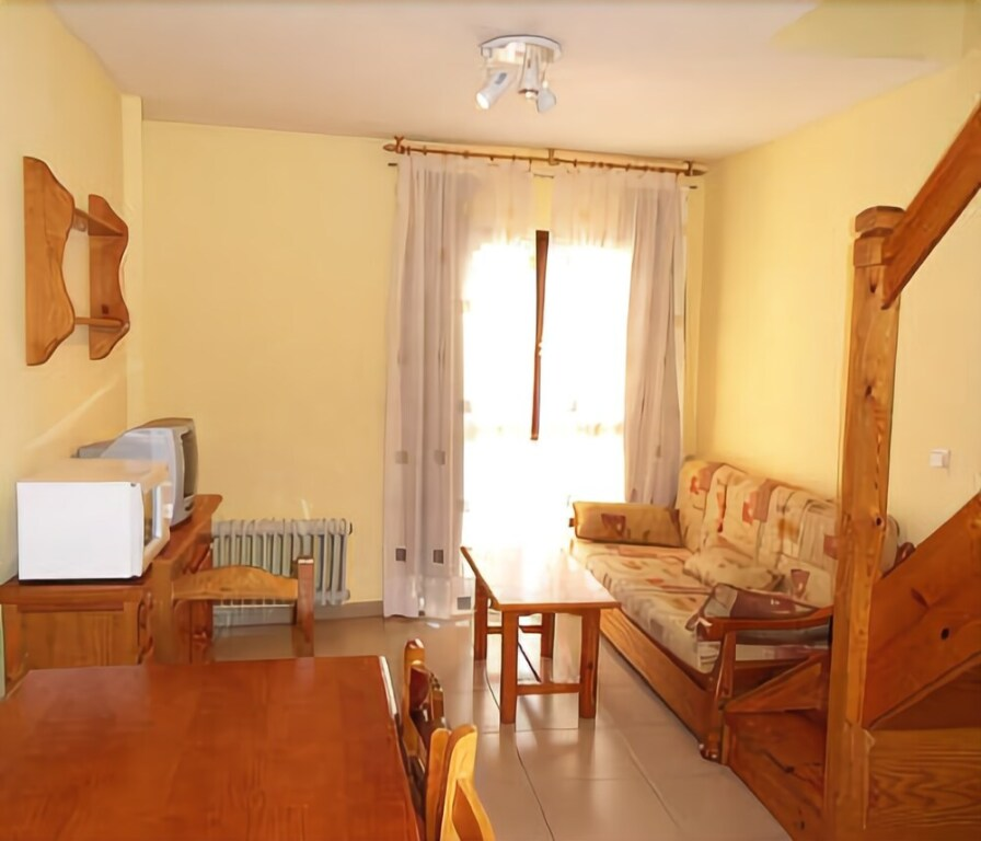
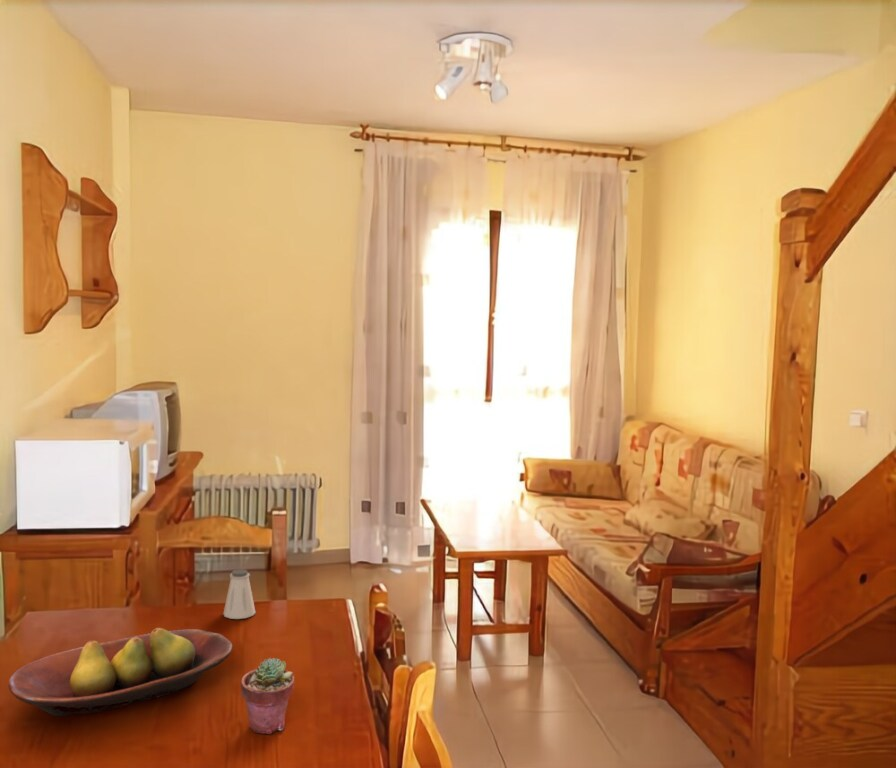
+ potted succulent (267, 692)
+ fruit bowl (126, 663)
+ saltshaker (239, 592)
